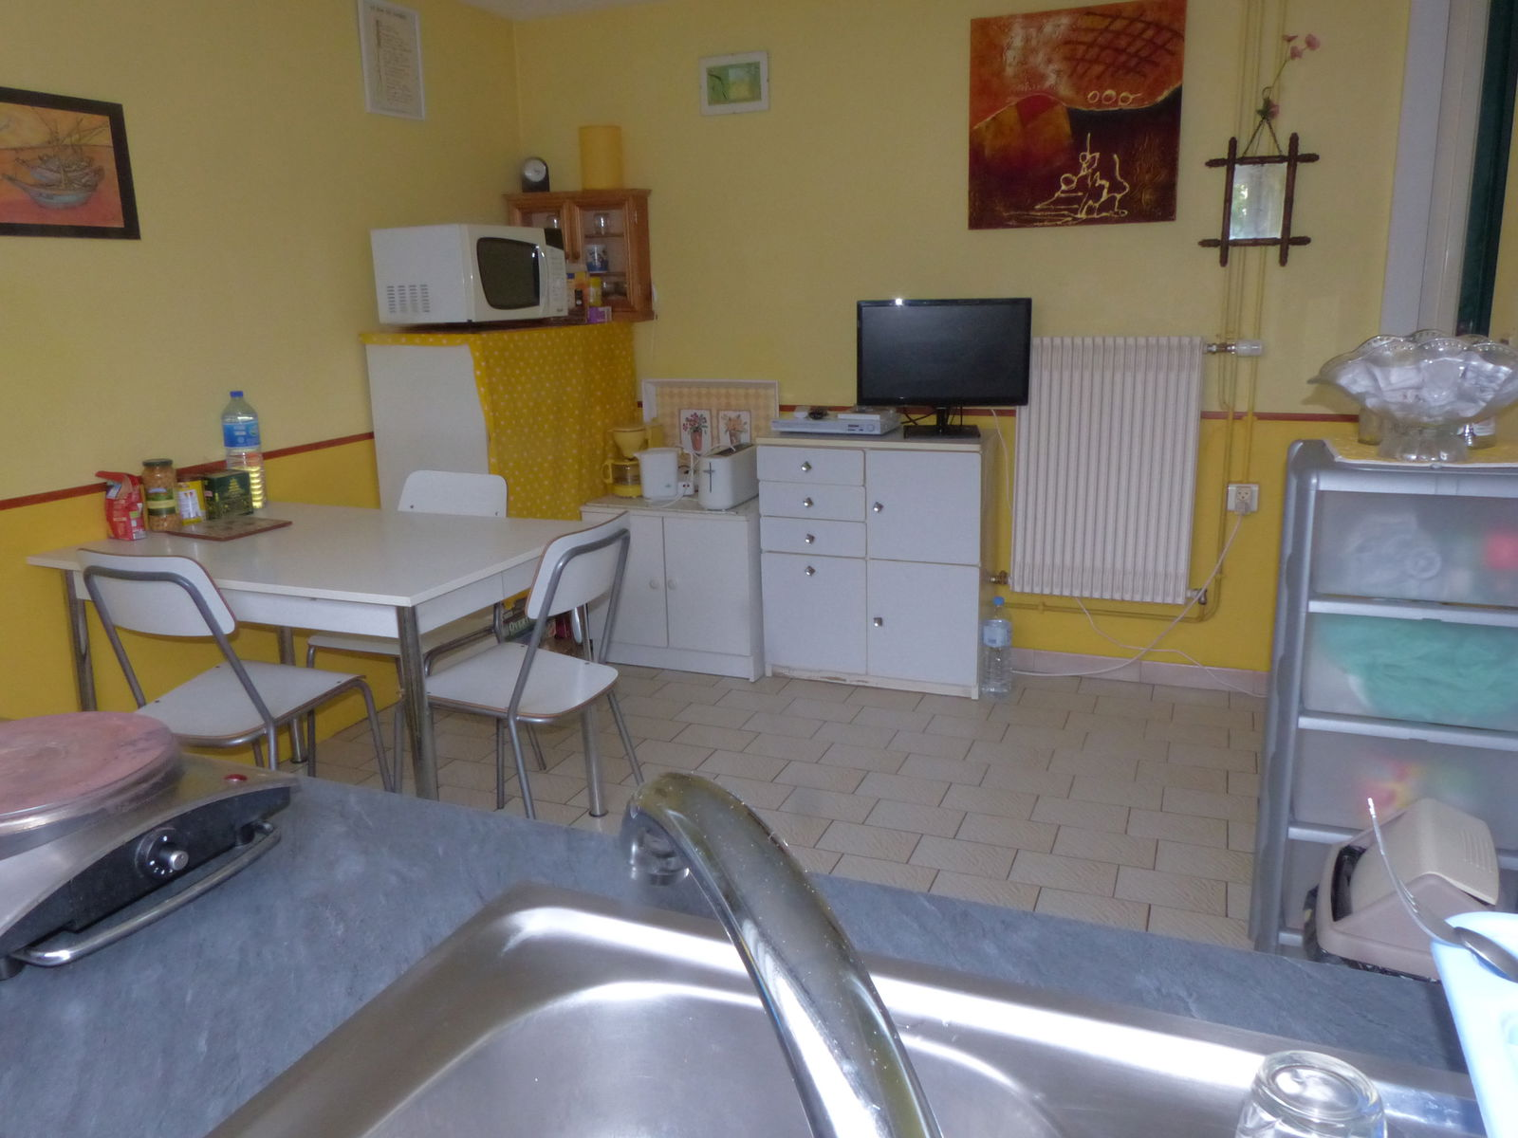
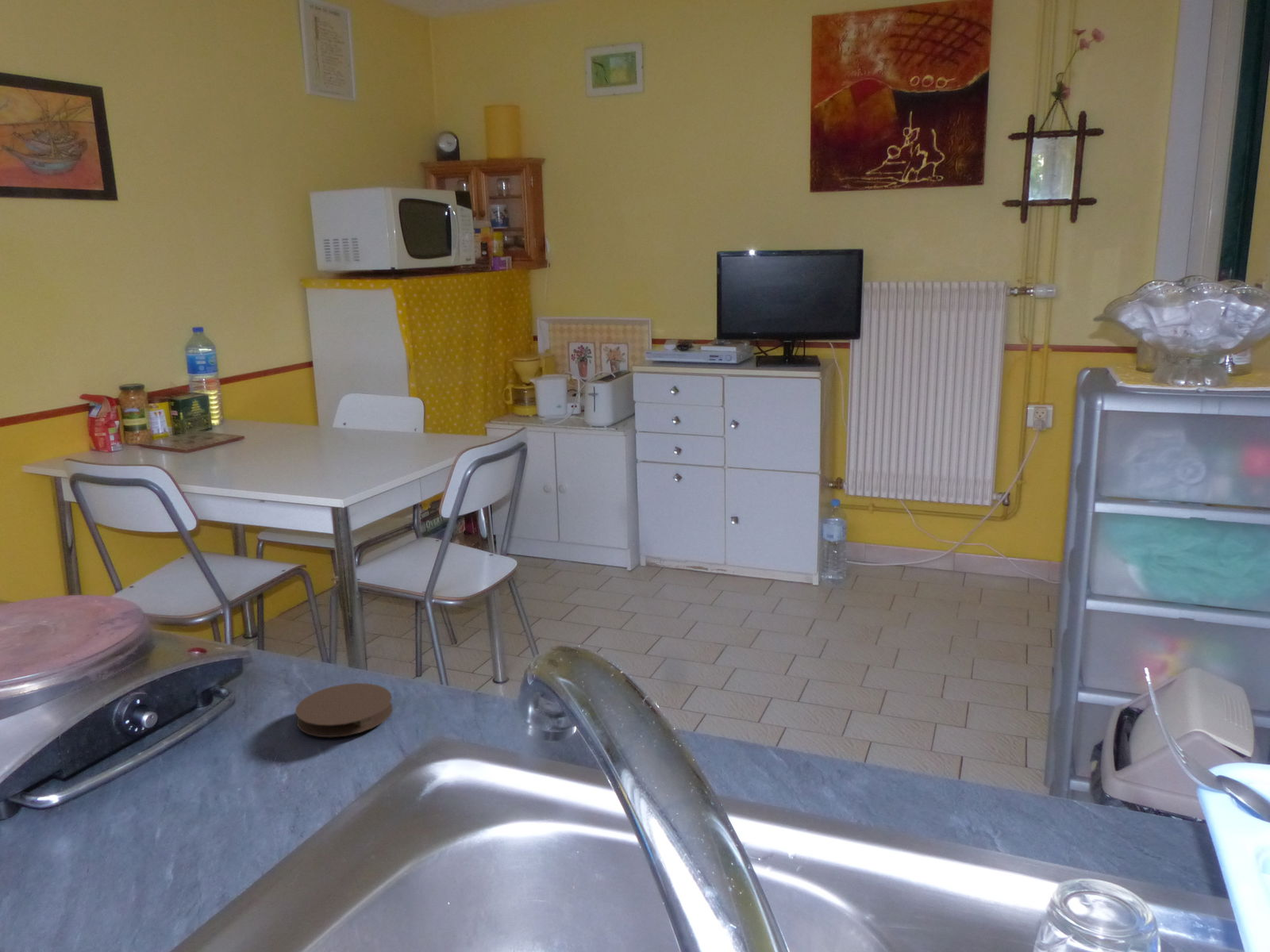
+ coaster (344, 708)
